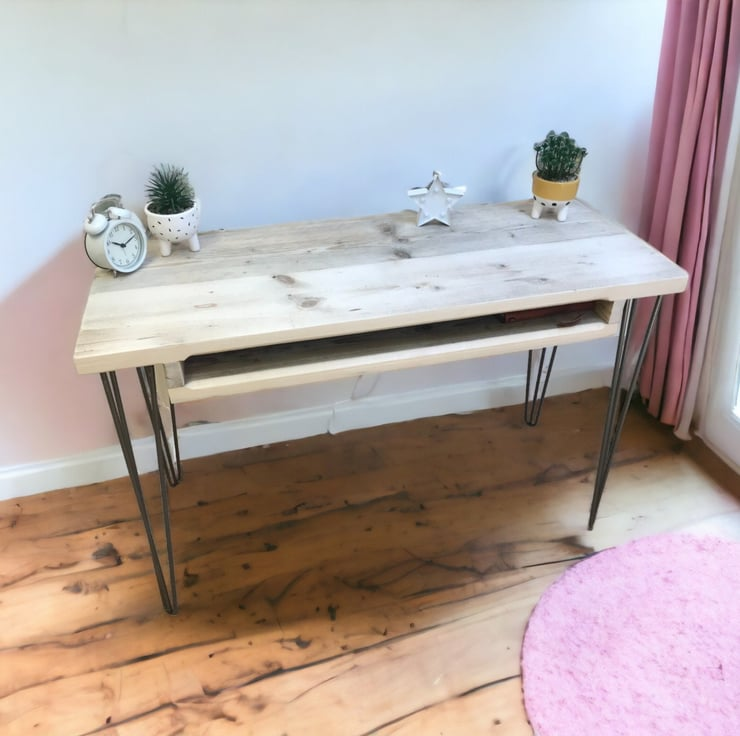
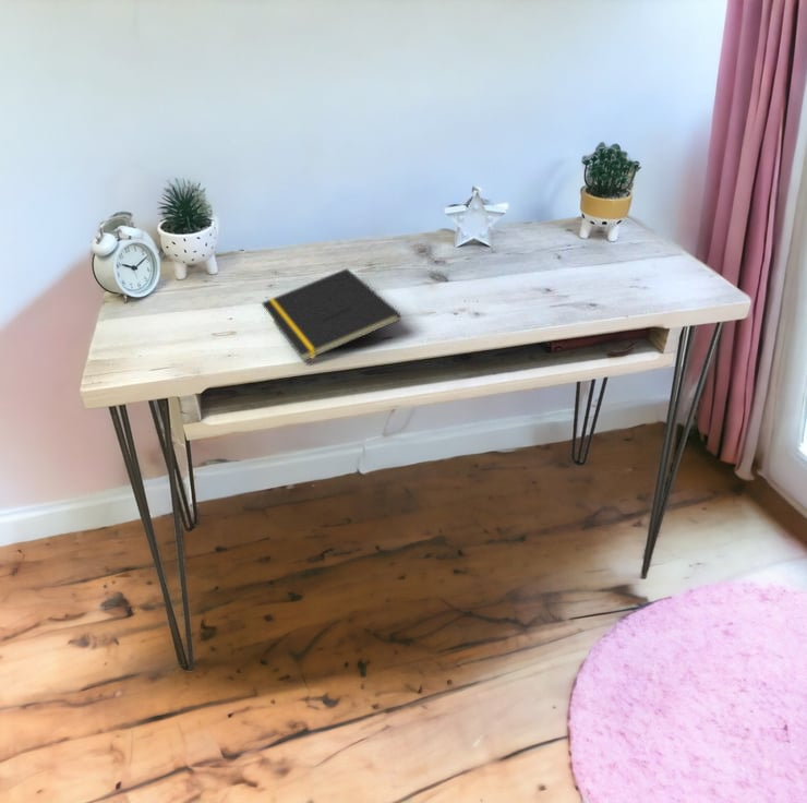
+ notepad (327, 311)
